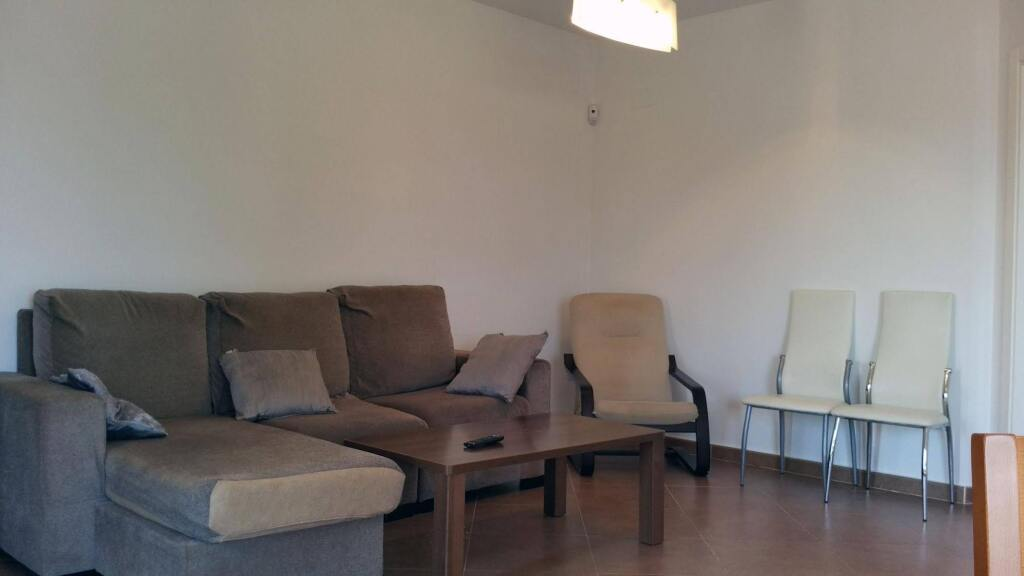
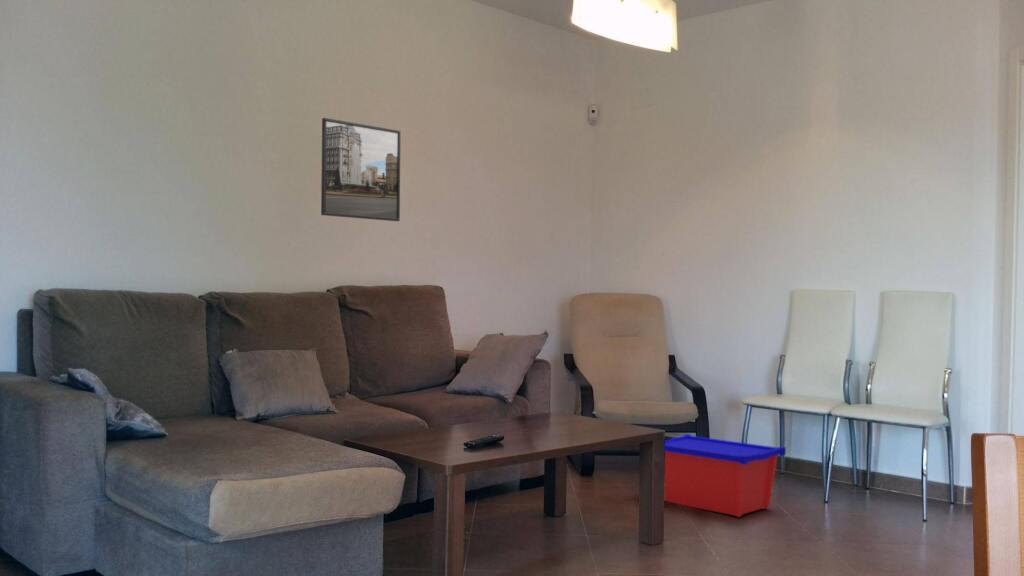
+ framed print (362, 171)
+ storage bin (713, 474)
